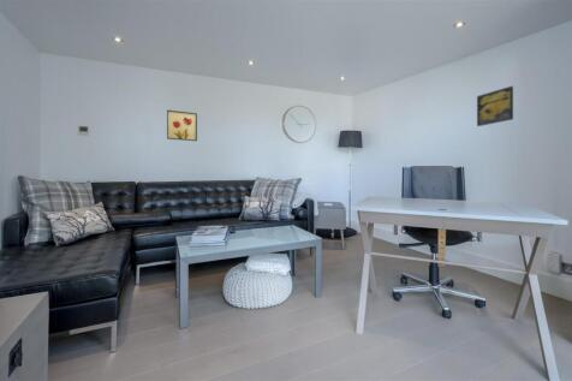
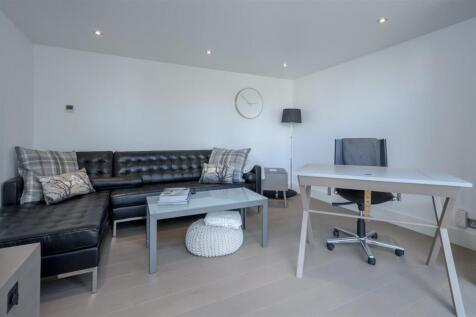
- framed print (494, 107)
- wall art (181, 125)
